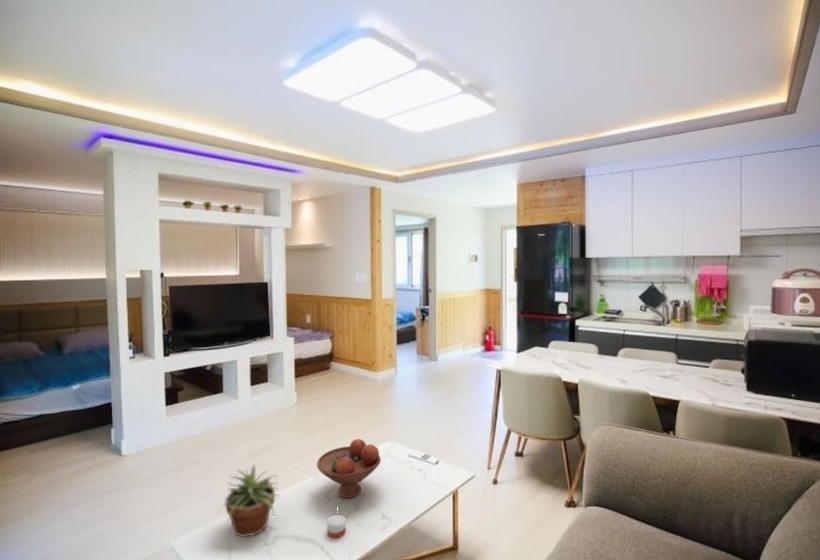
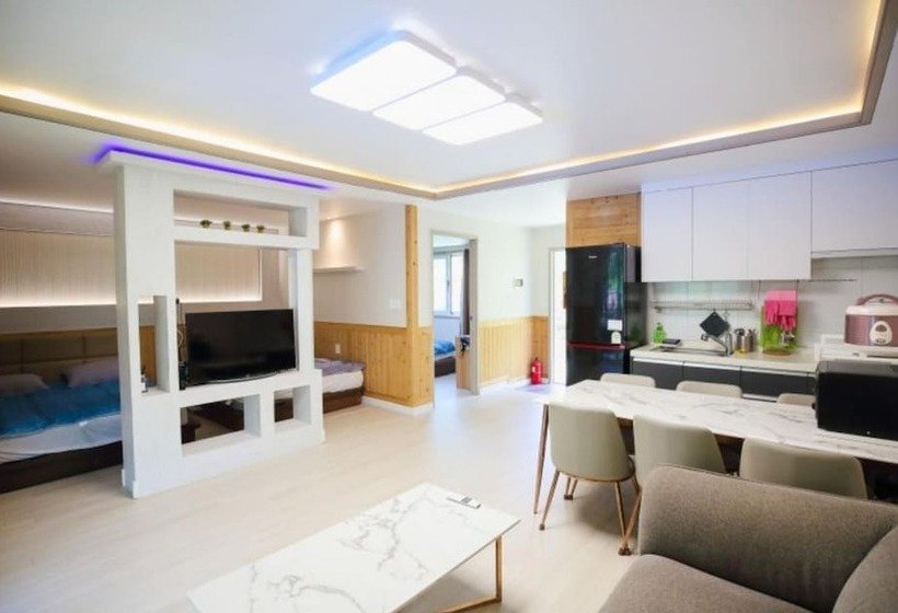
- potted plant (248, 498)
- fruit bowl (349, 469)
- candle (336, 519)
